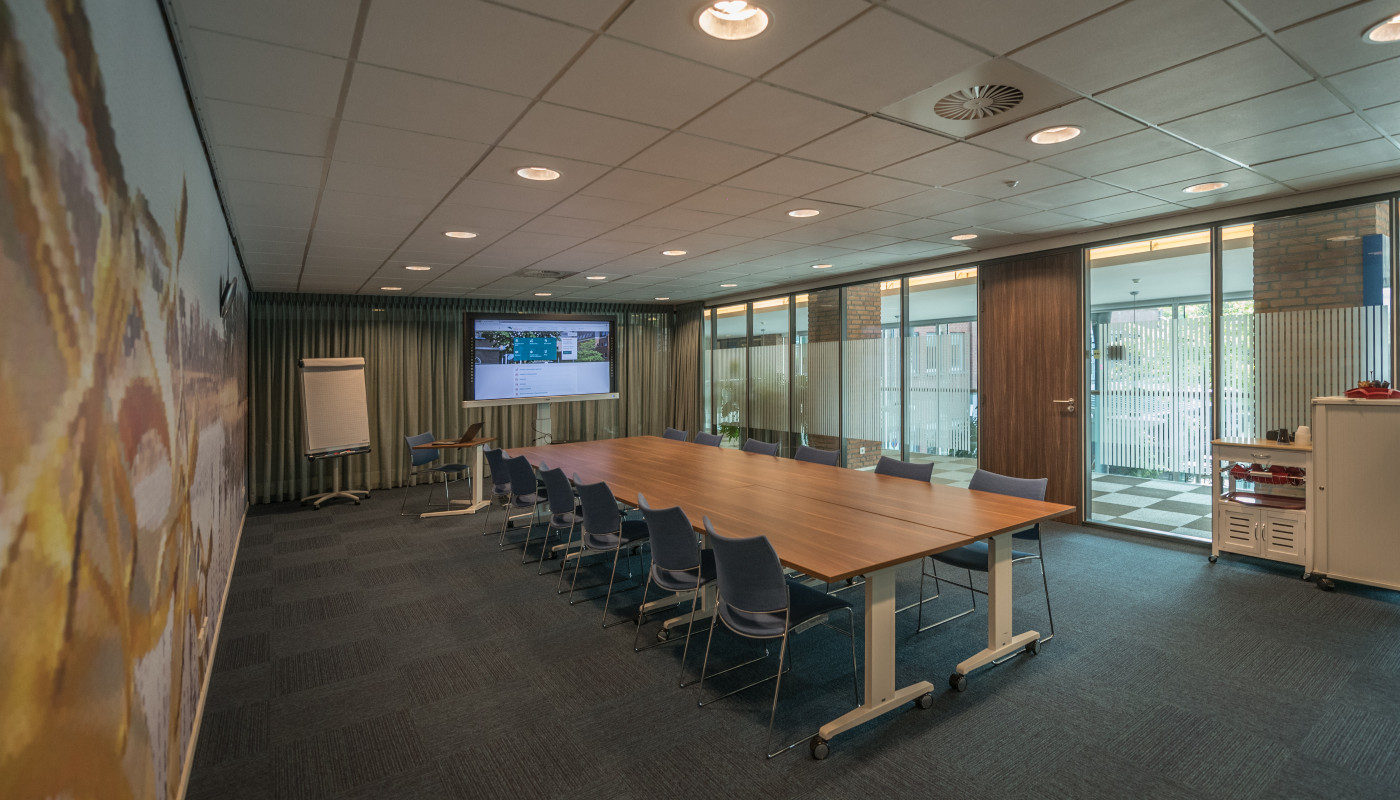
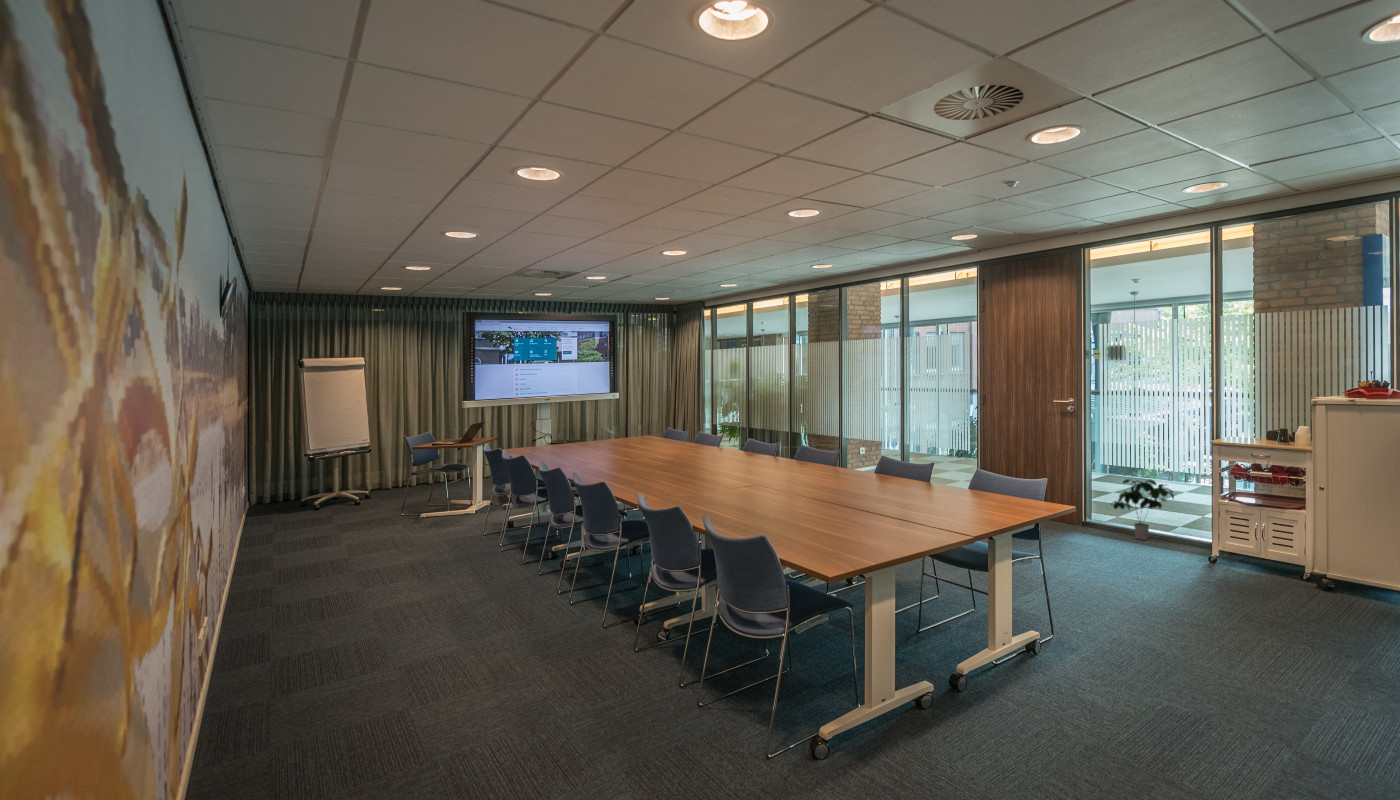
+ potted plant (1141, 508)
